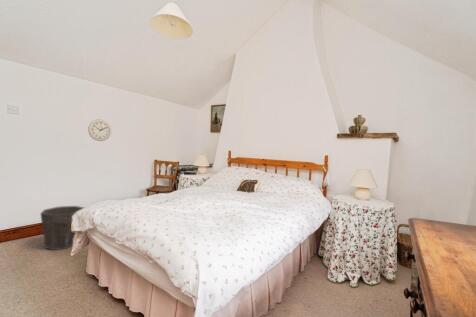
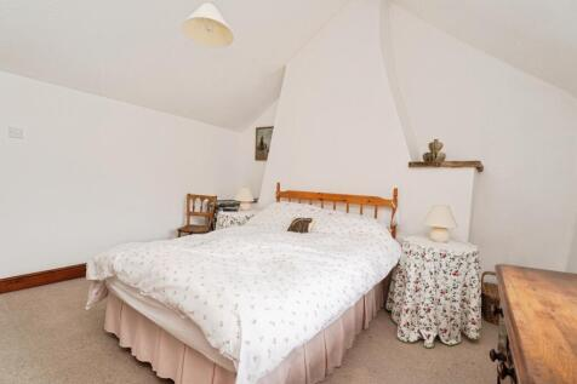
- waste bin (63, 227)
- wall clock (100, 130)
